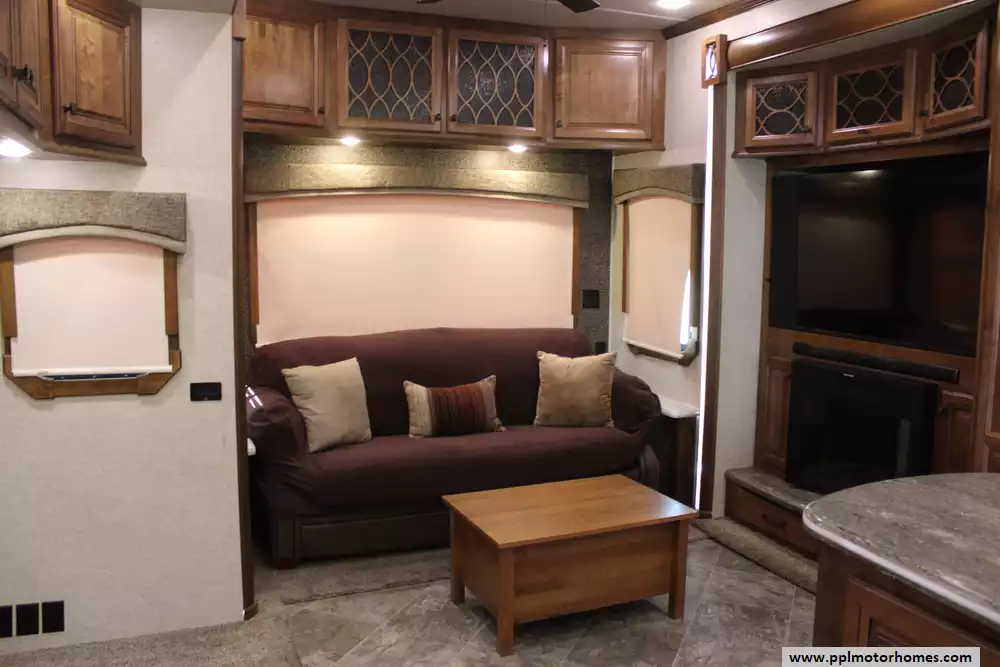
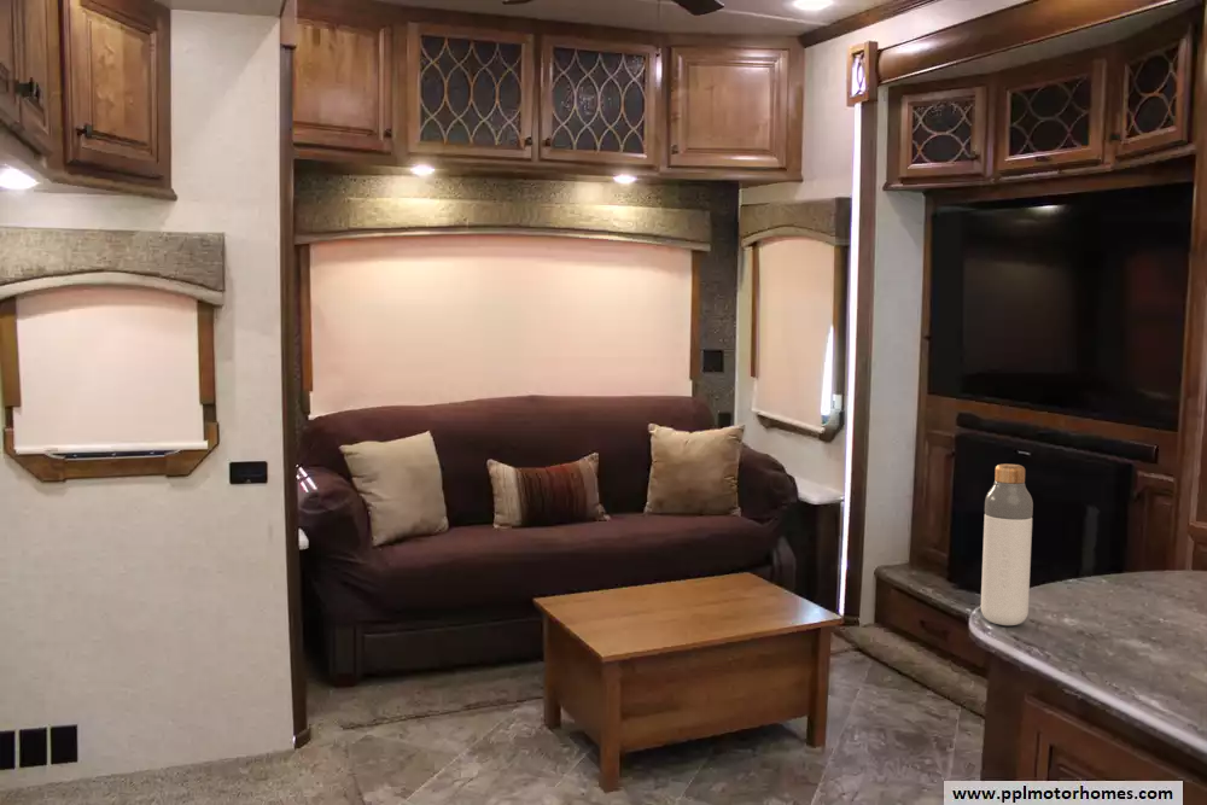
+ bottle (1007, 543)
